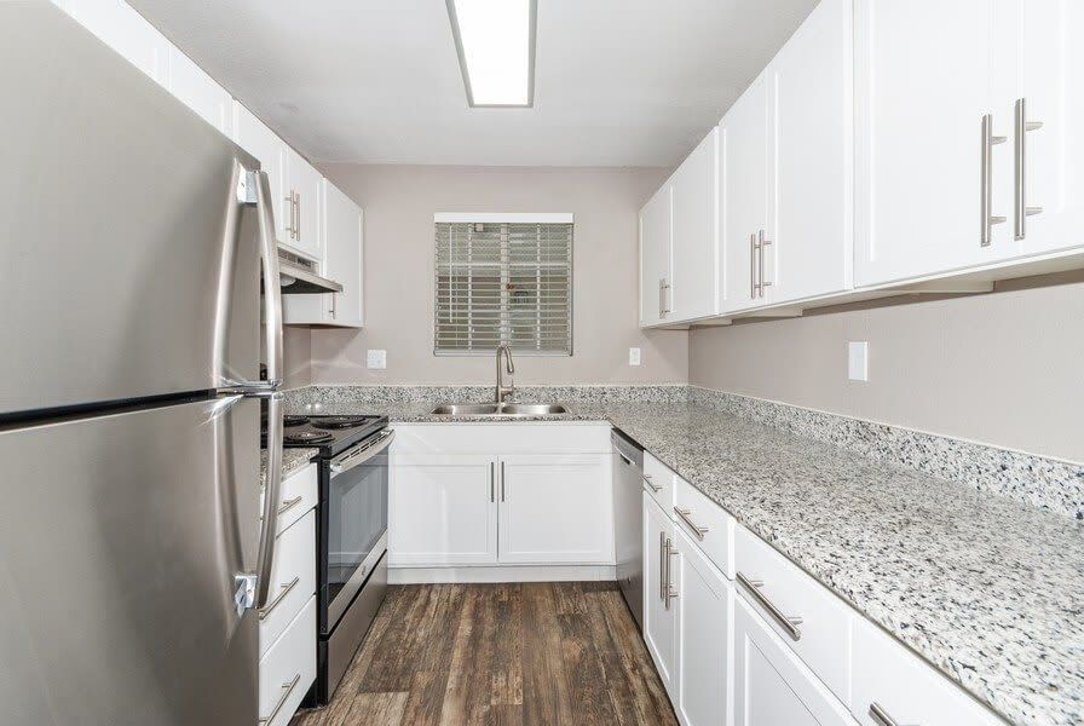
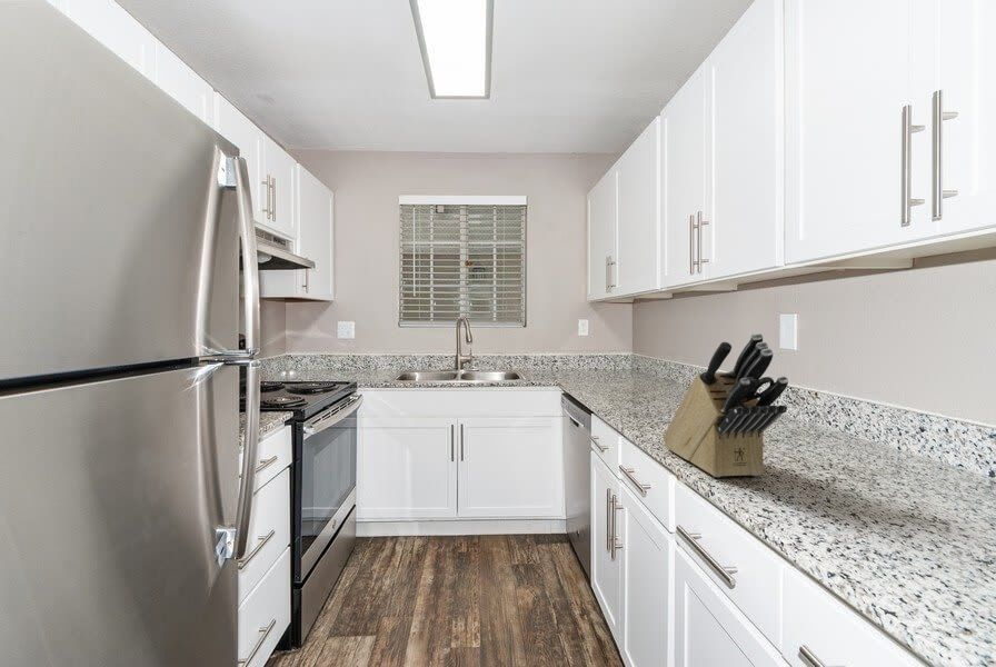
+ knife block (717, 399)
